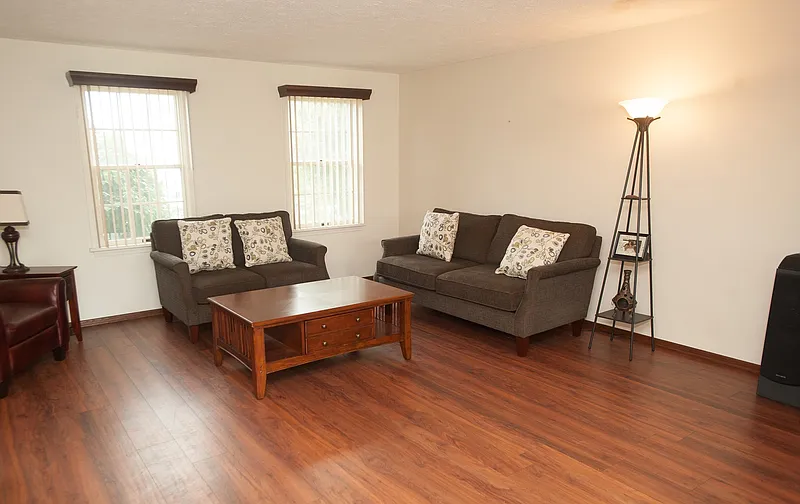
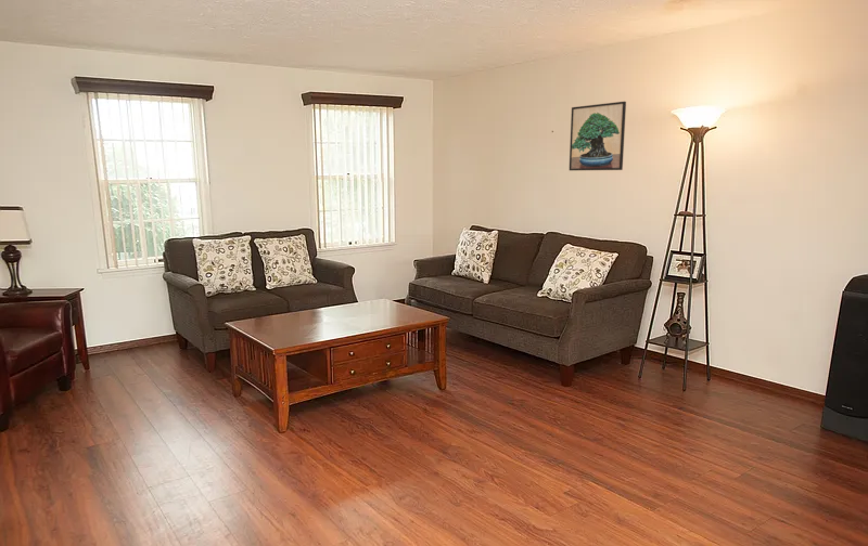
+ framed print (596, 138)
